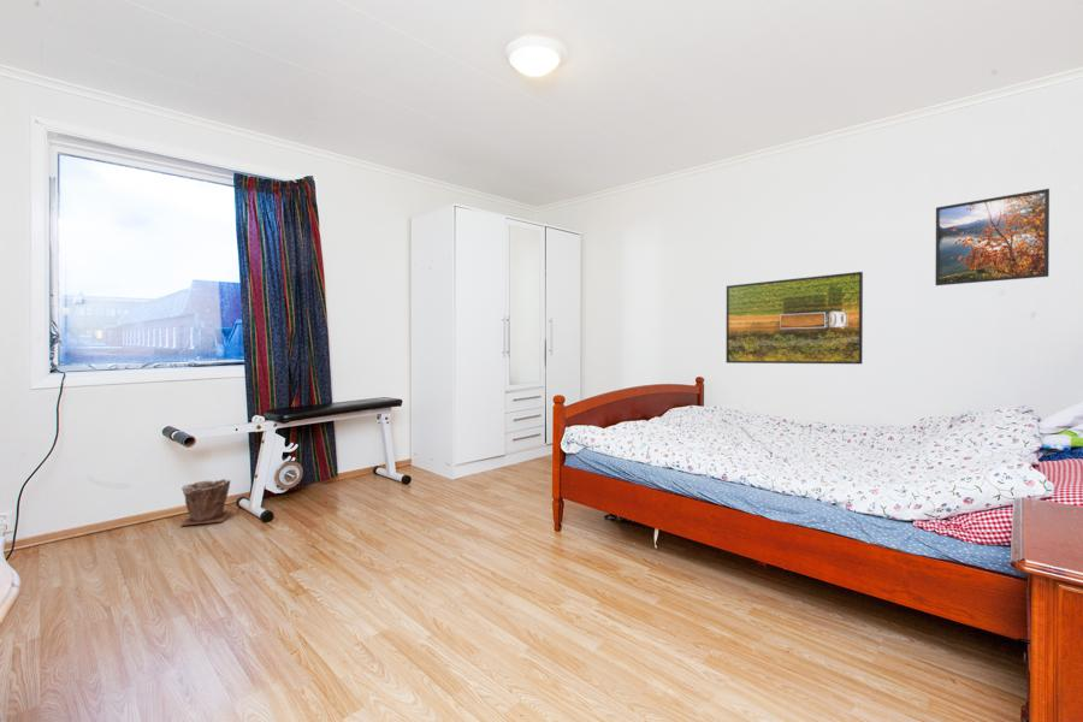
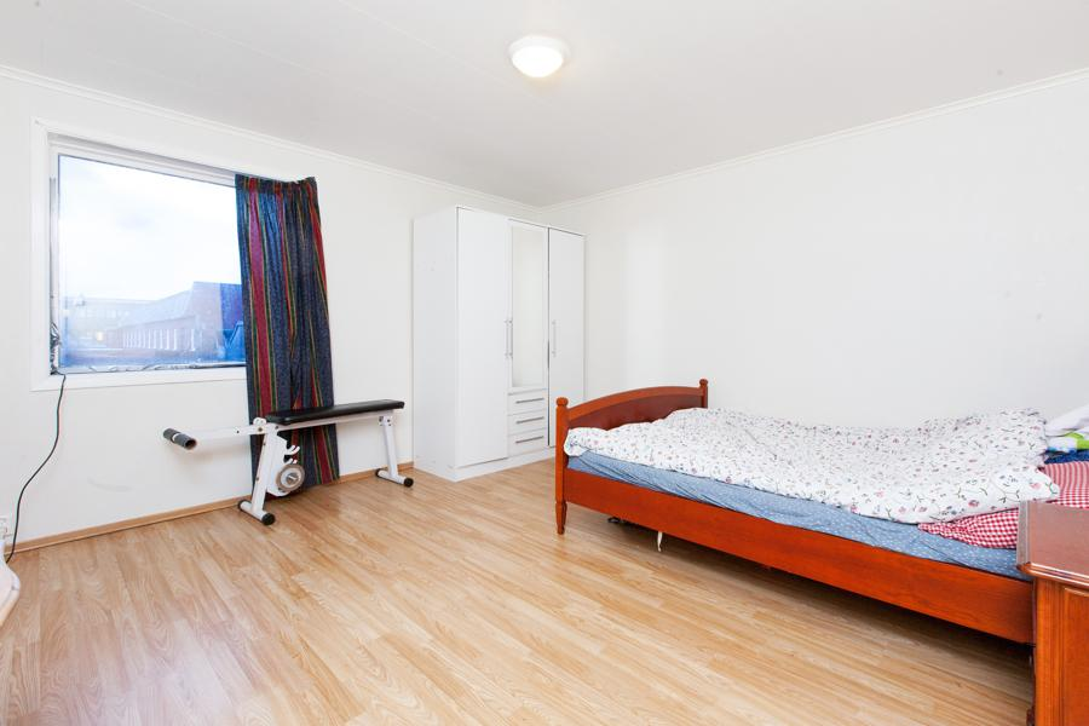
- plant pot (207, 499)
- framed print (788, 321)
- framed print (988, 239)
